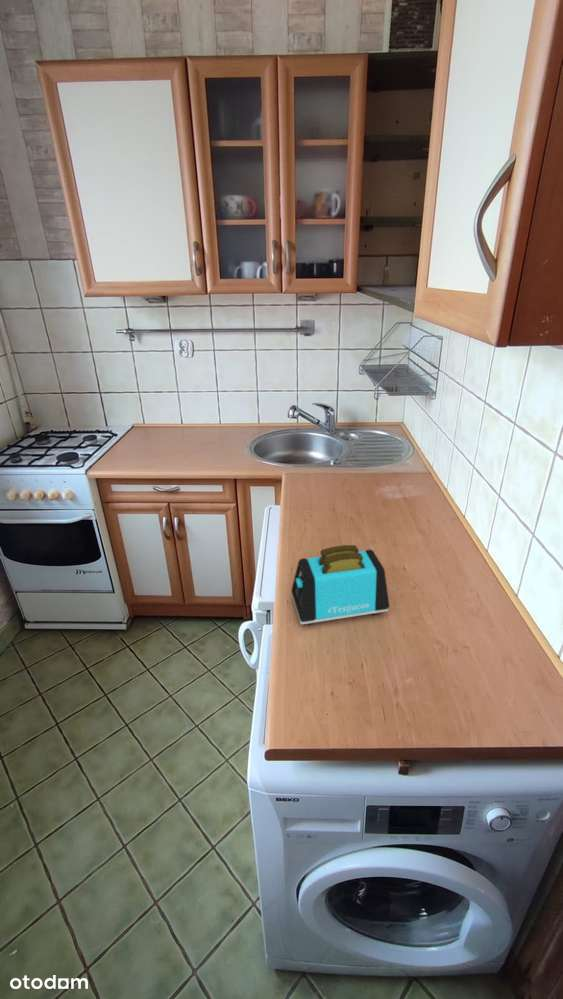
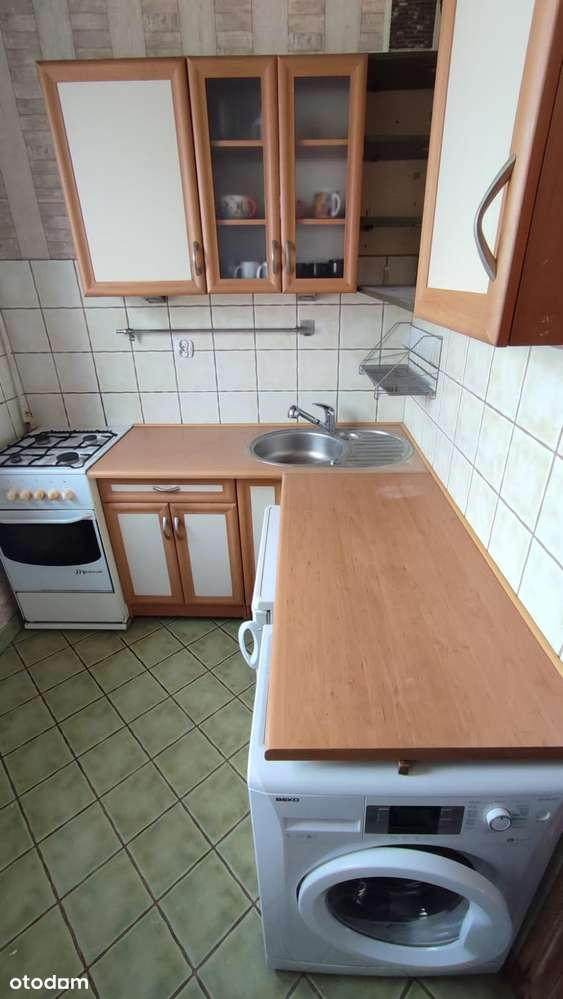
- toaster (340, 581)
